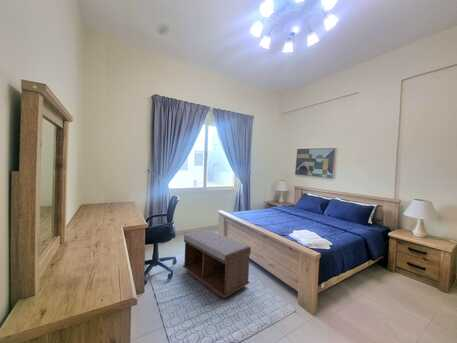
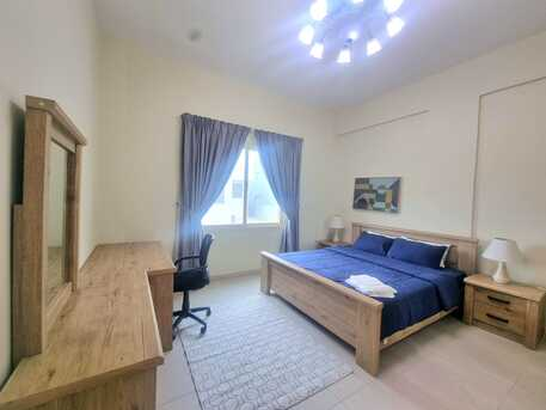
- bench (214, 258)
